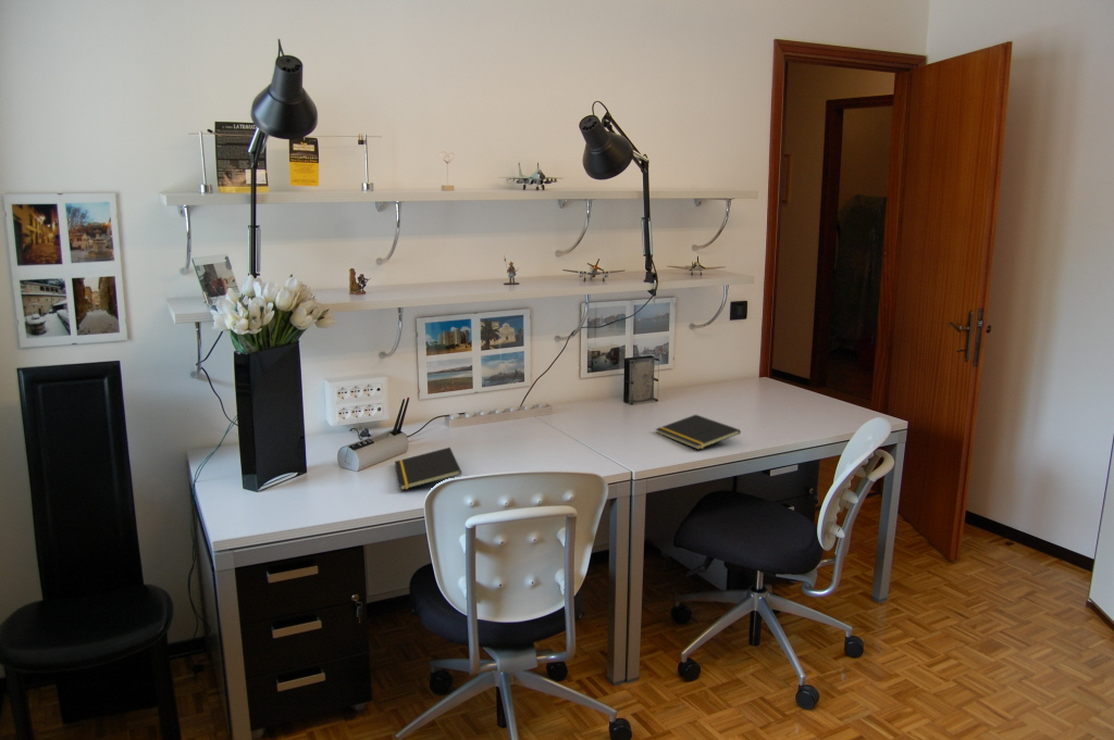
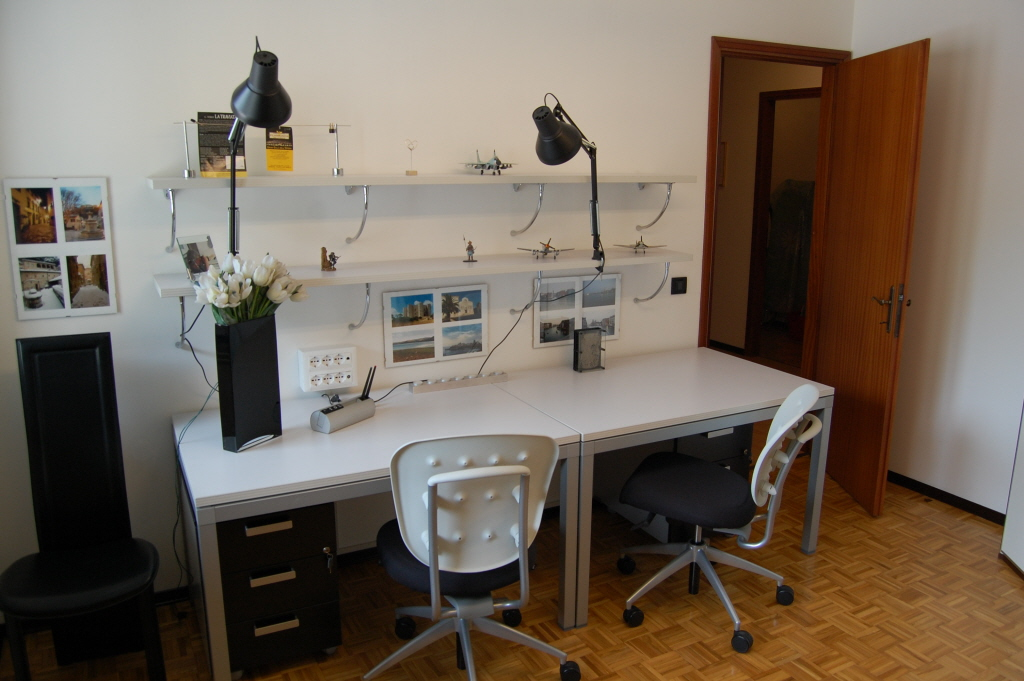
- notepad (696, 430)
- notepad (426, 467)
